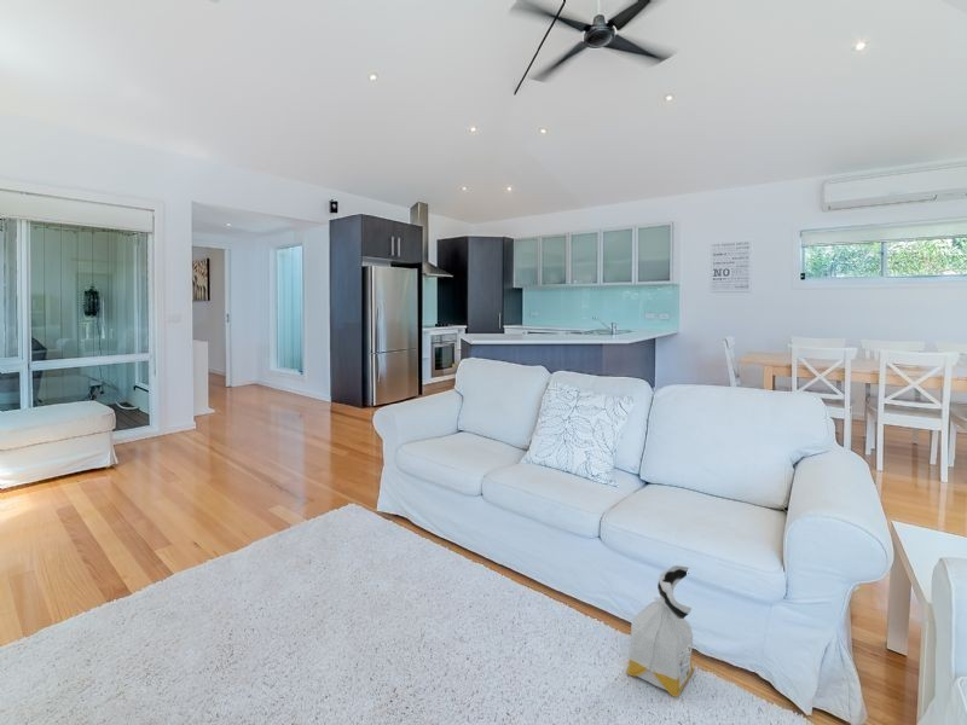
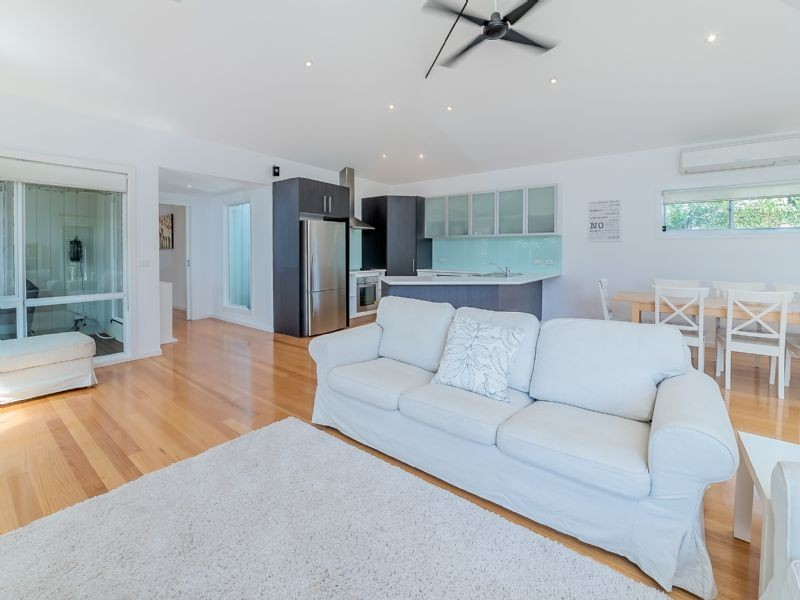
- bag (665, 619)
